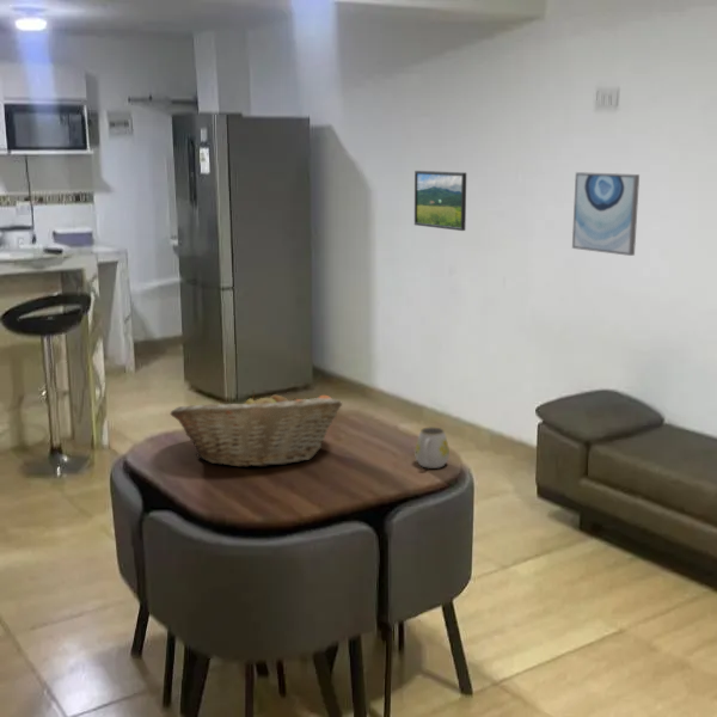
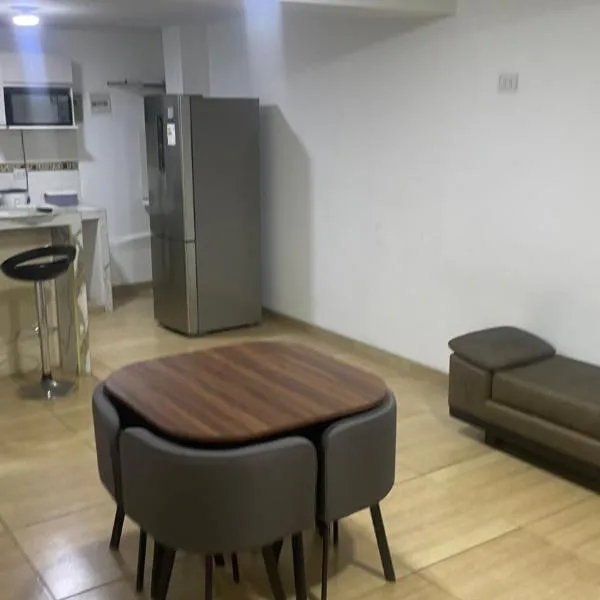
- mug (430, 448)
- wall art (603, 213)
- fruit basket (257, 421)
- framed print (439, 200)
